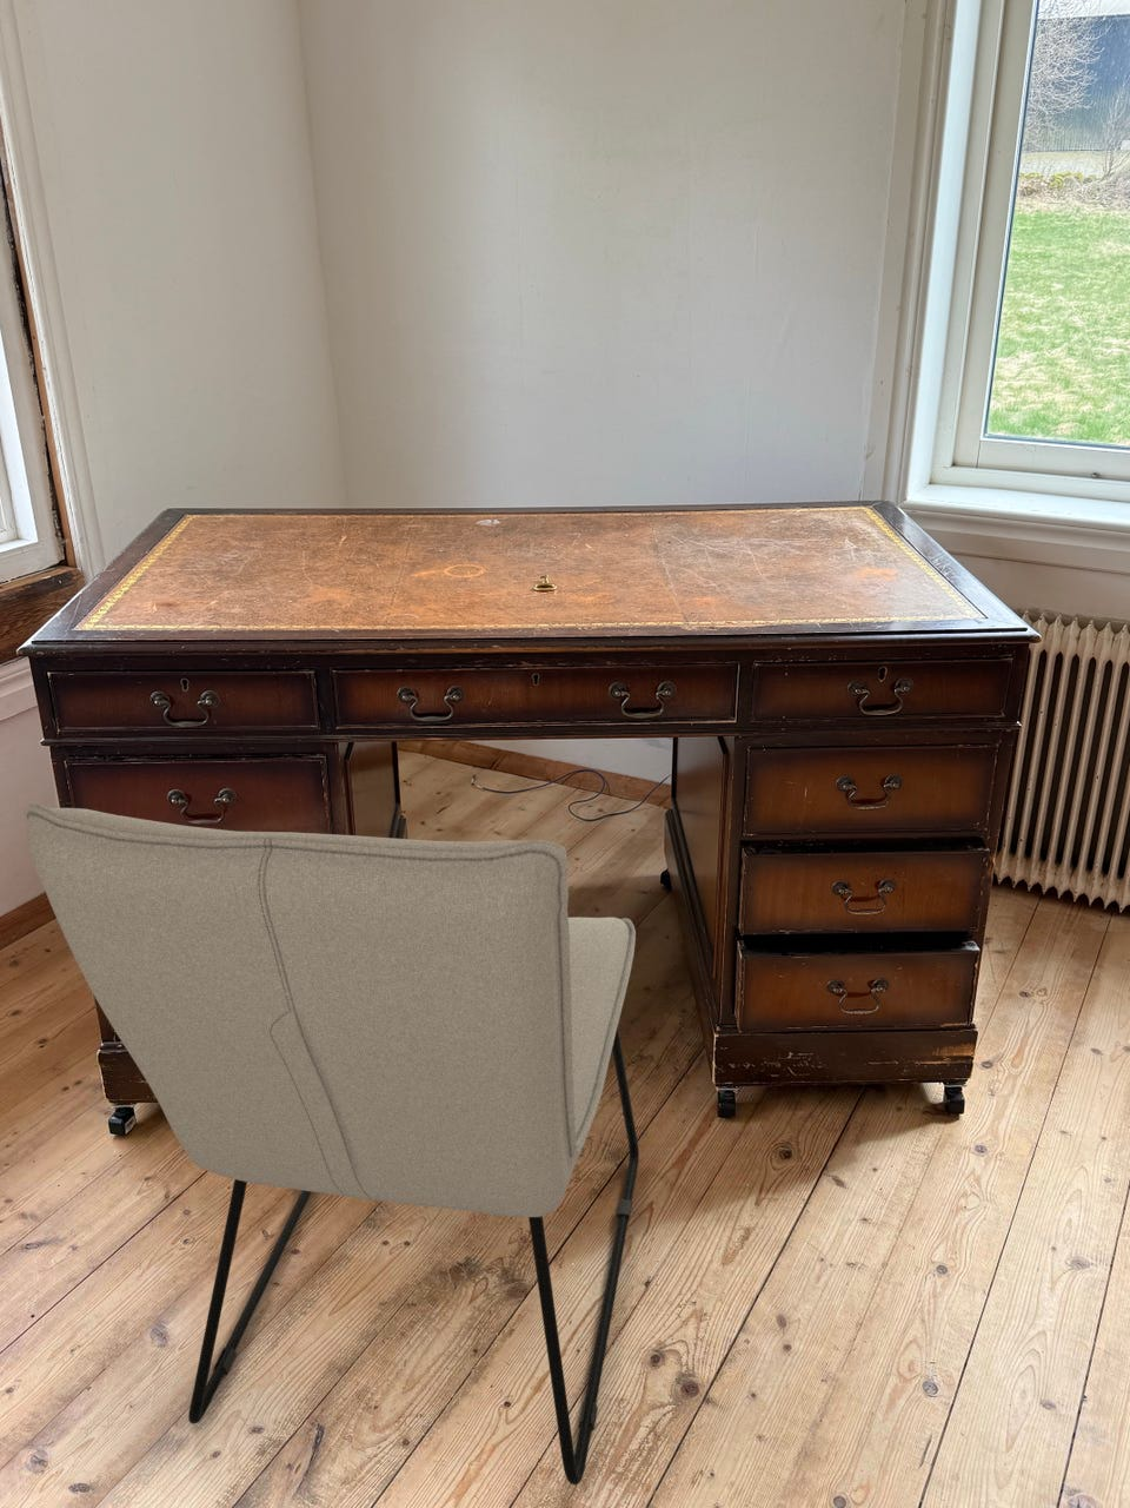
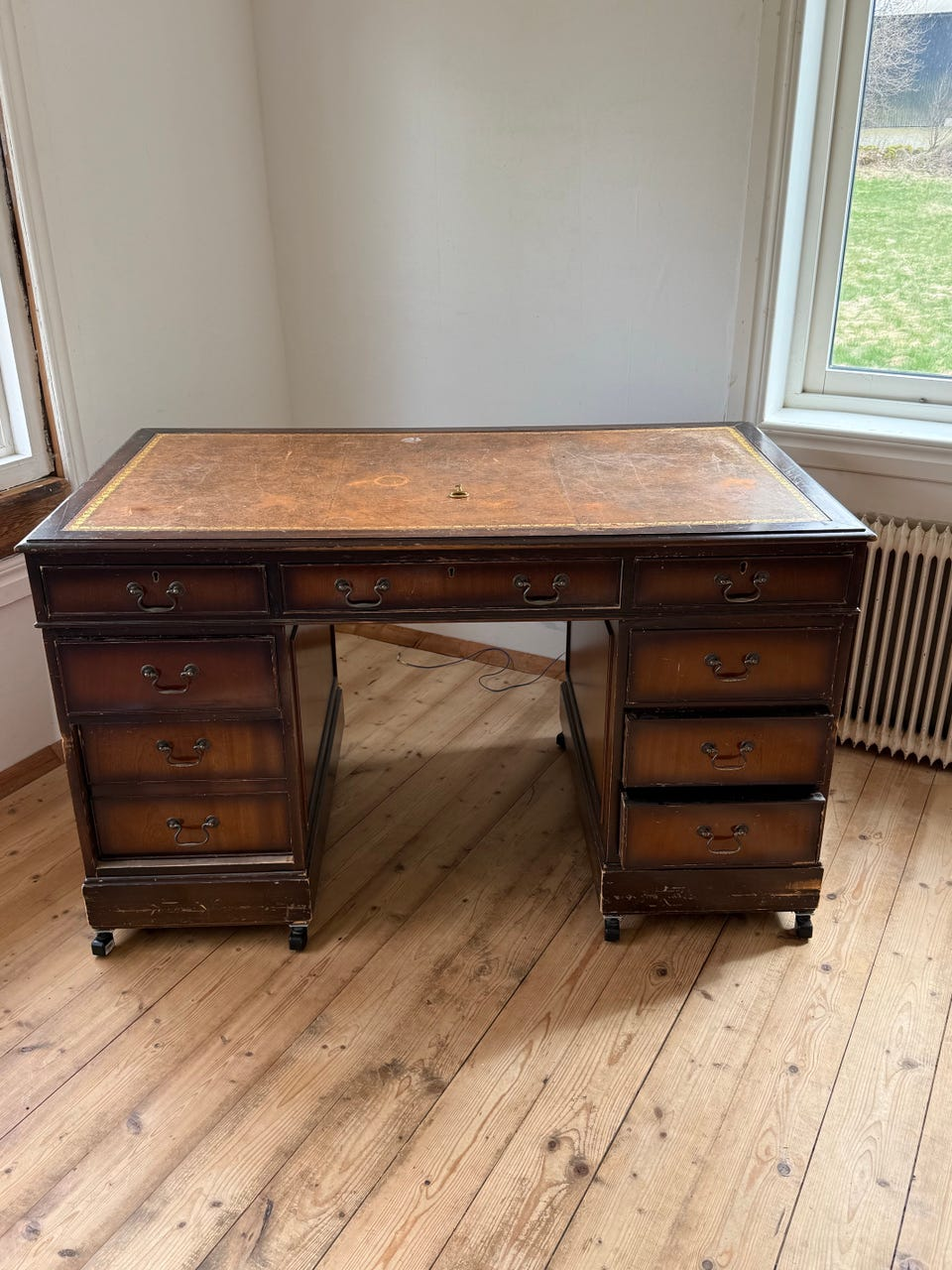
- chair (408, 1039)
